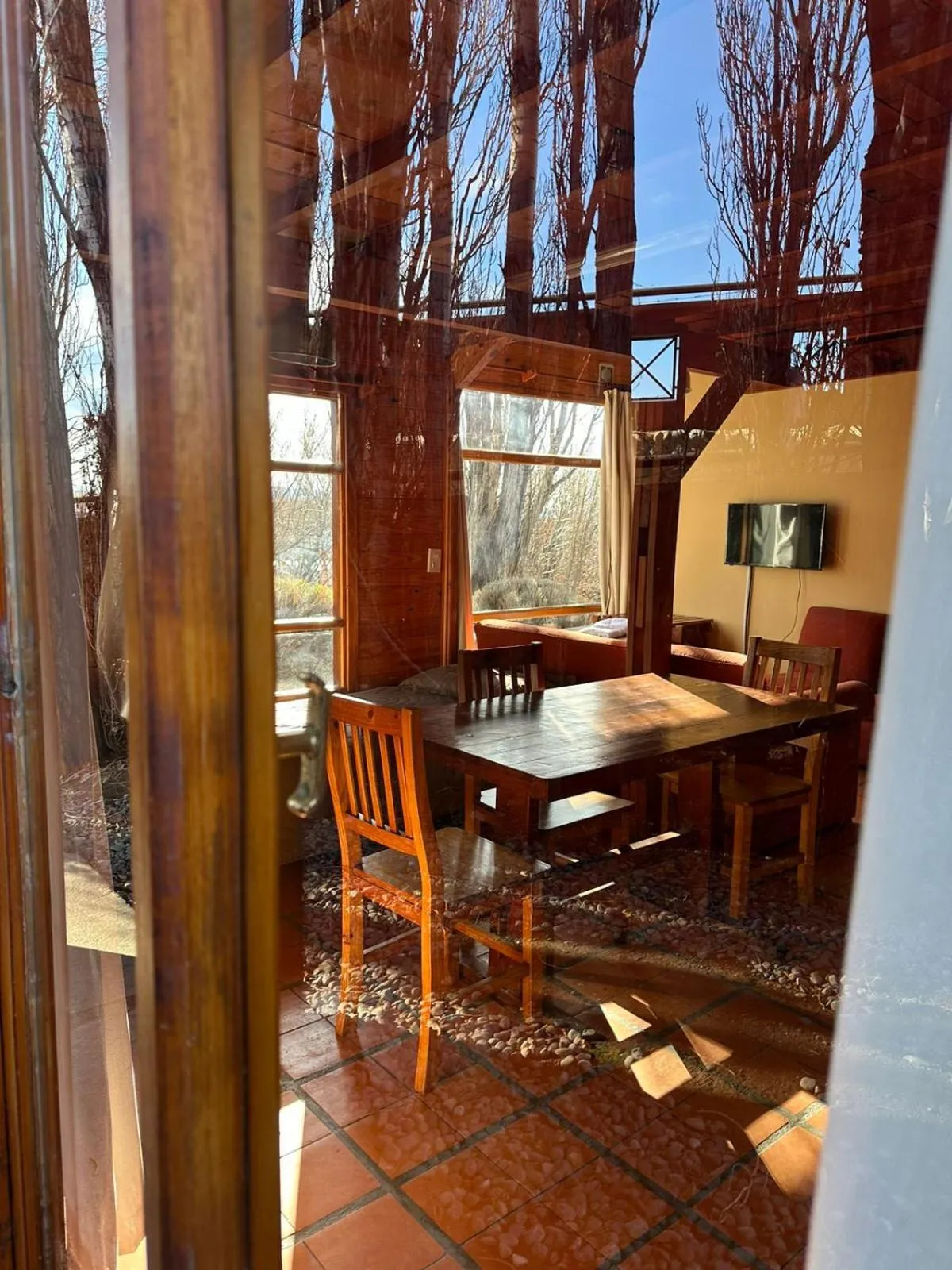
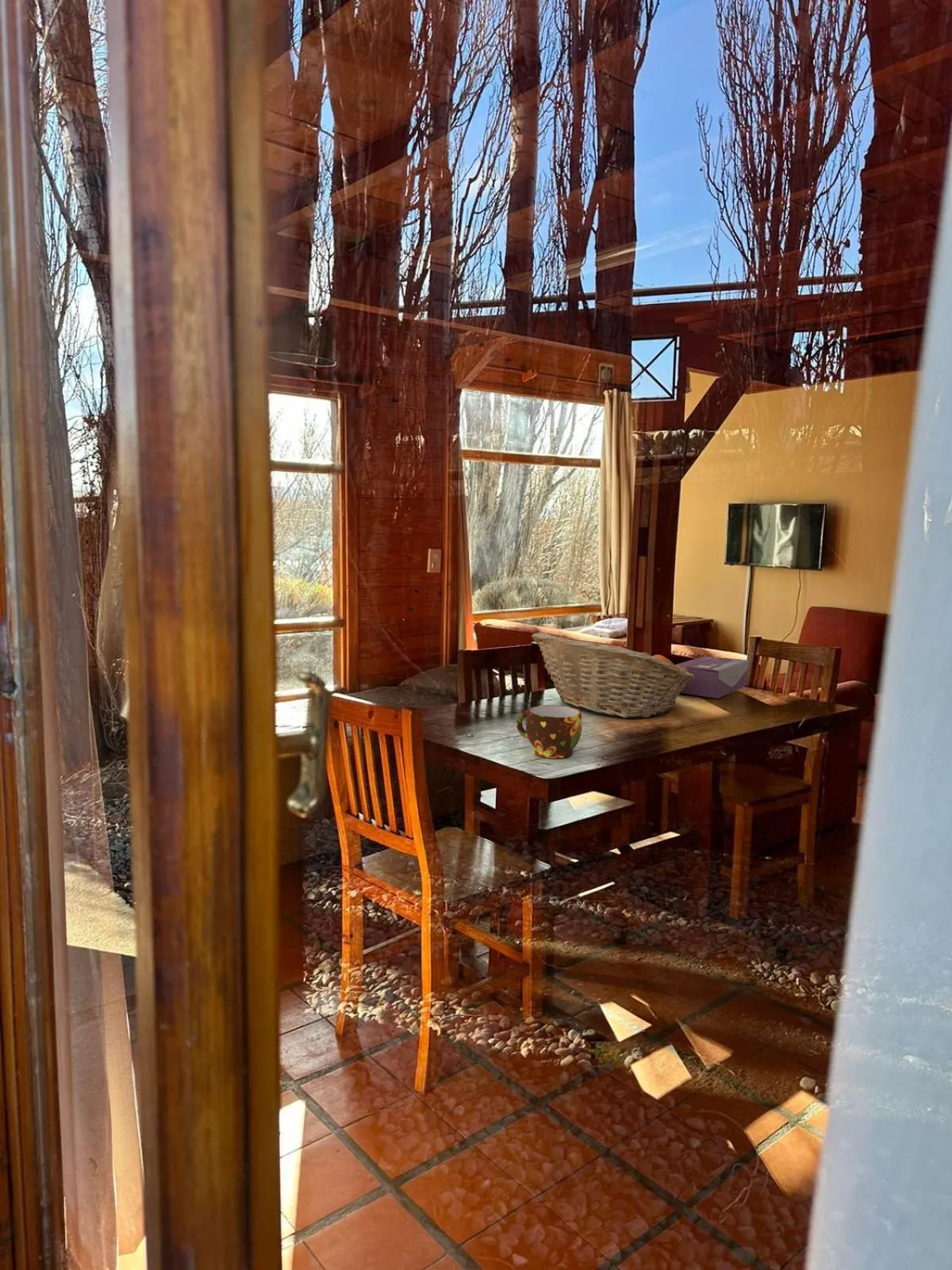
+ fruit basket (609, 669)
+ tissue box (709, 675)
+ cup (550, 732)
